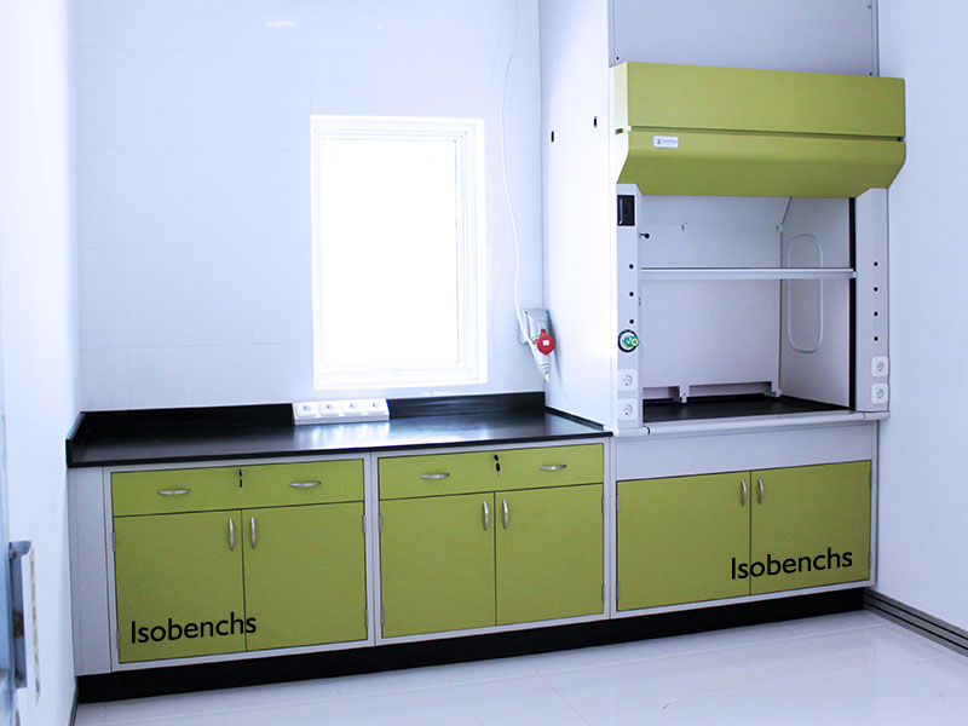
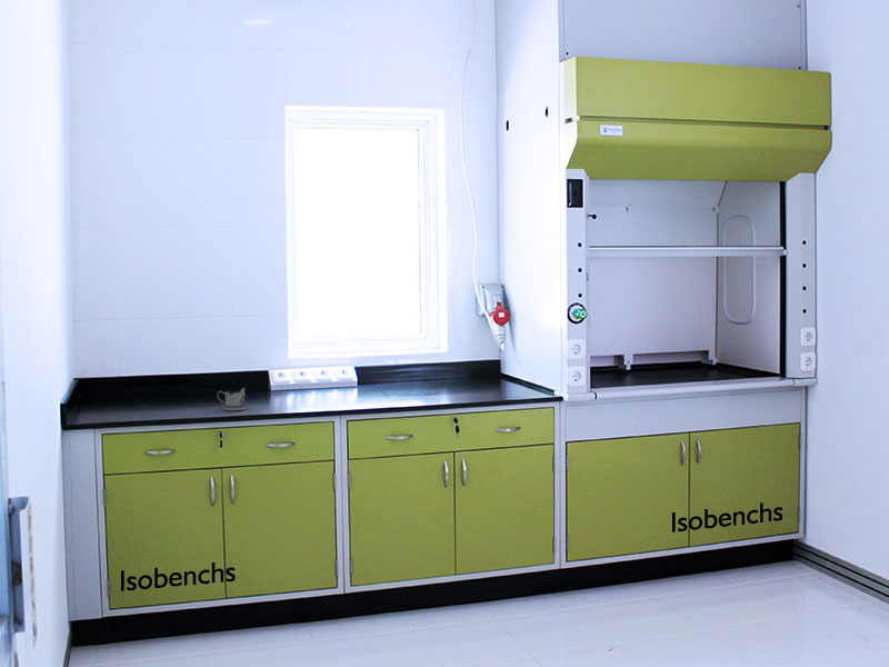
+ tea glass holder (231, 398)
